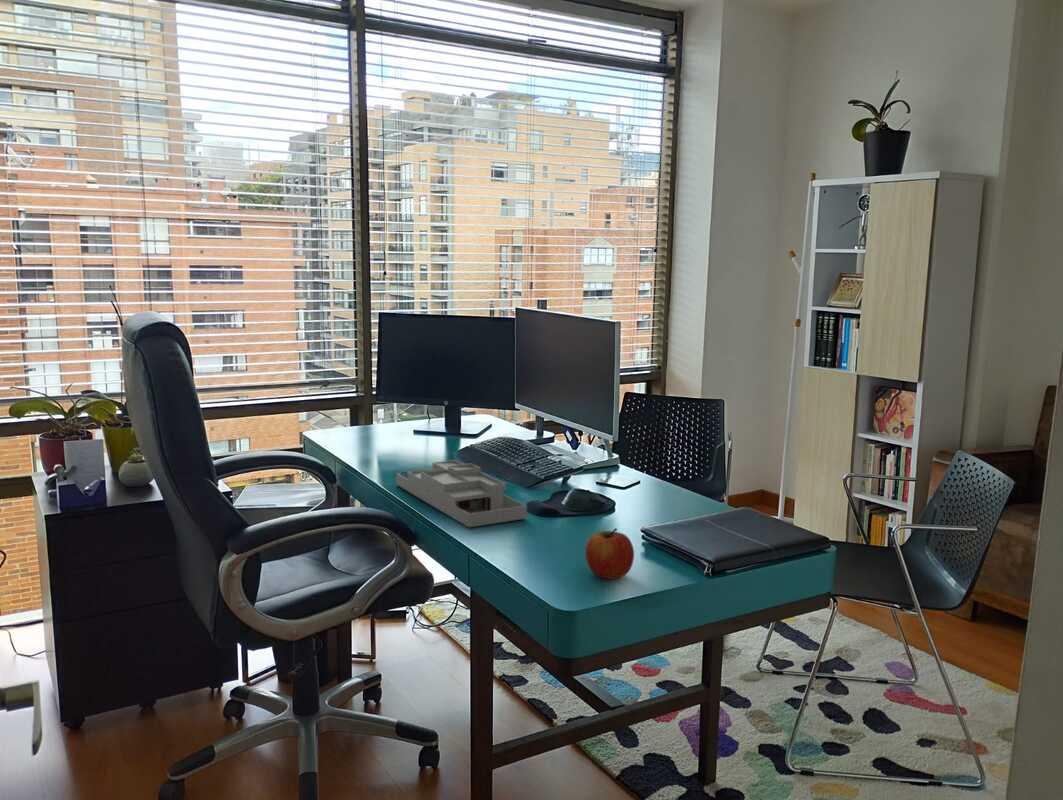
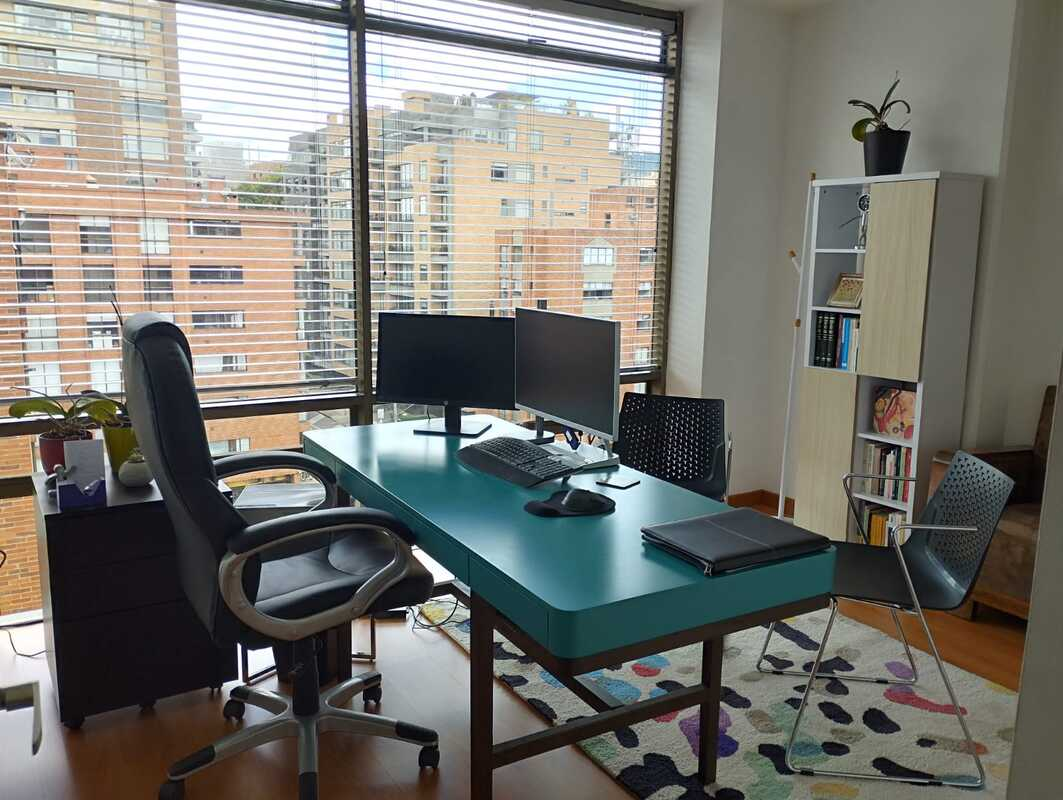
- apple (609, 551)
- desk organizer (457, 485)
